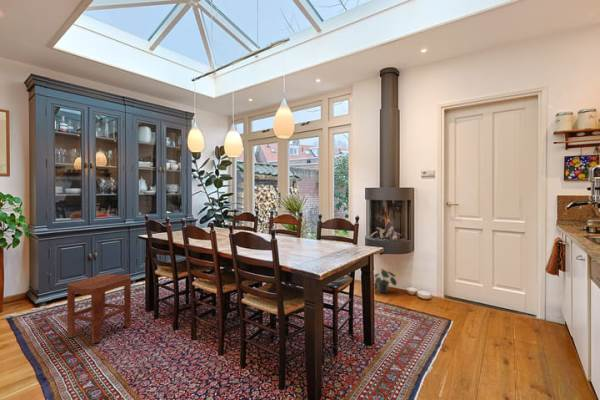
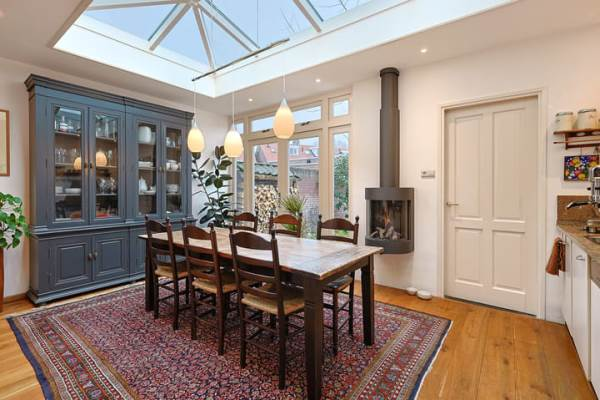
- stool (100, 305)
- potted plant (381, 280)
